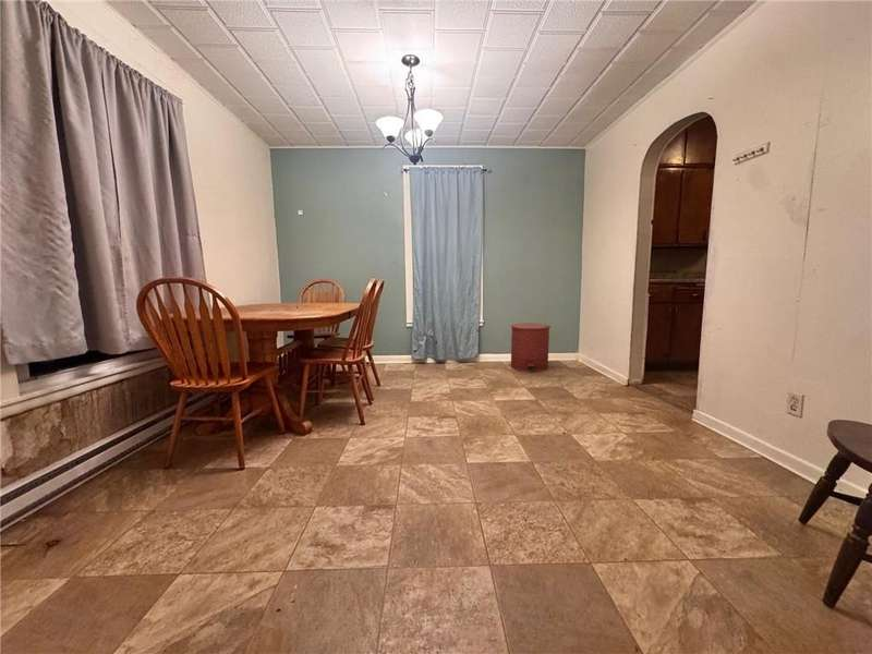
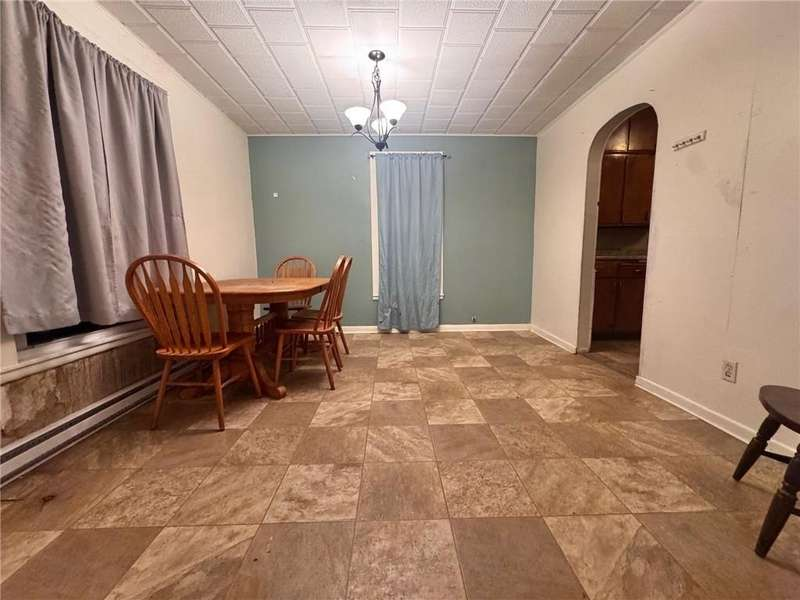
- trash can (530, 346)
